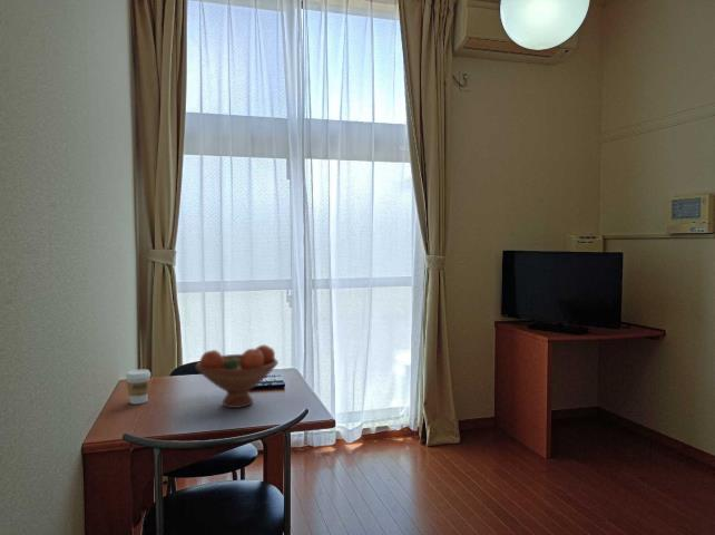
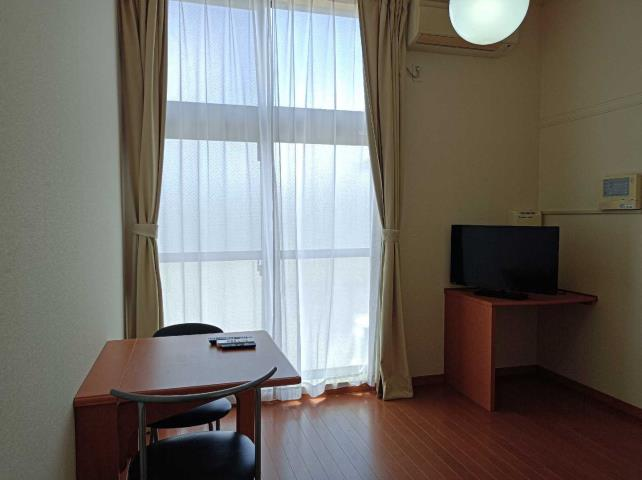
- fruit bowl (237, 374)
- coffee cup (138, 386)
